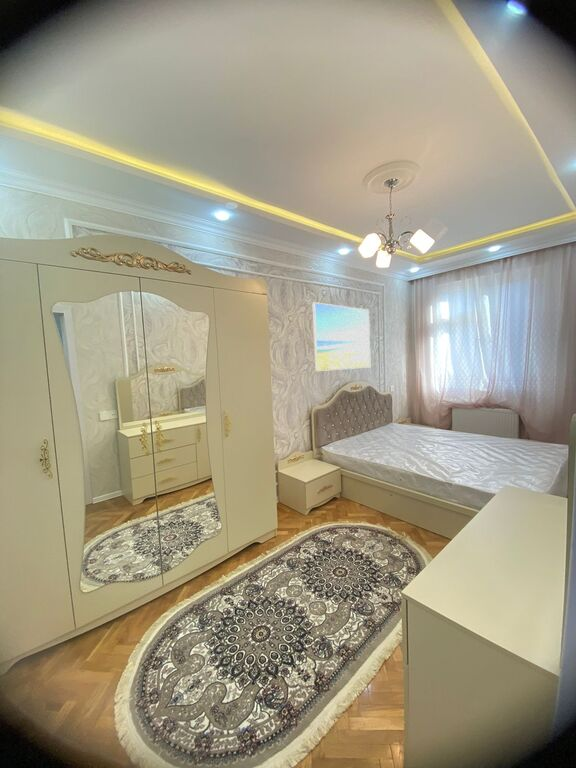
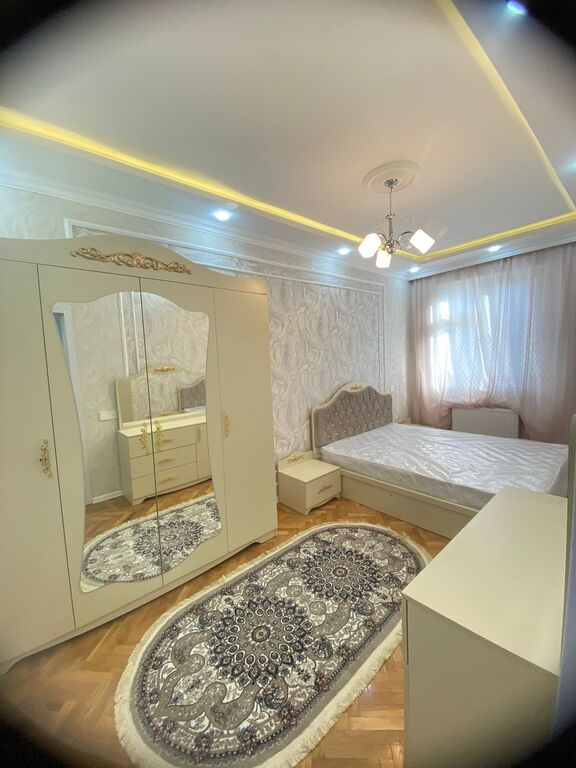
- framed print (344, 338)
